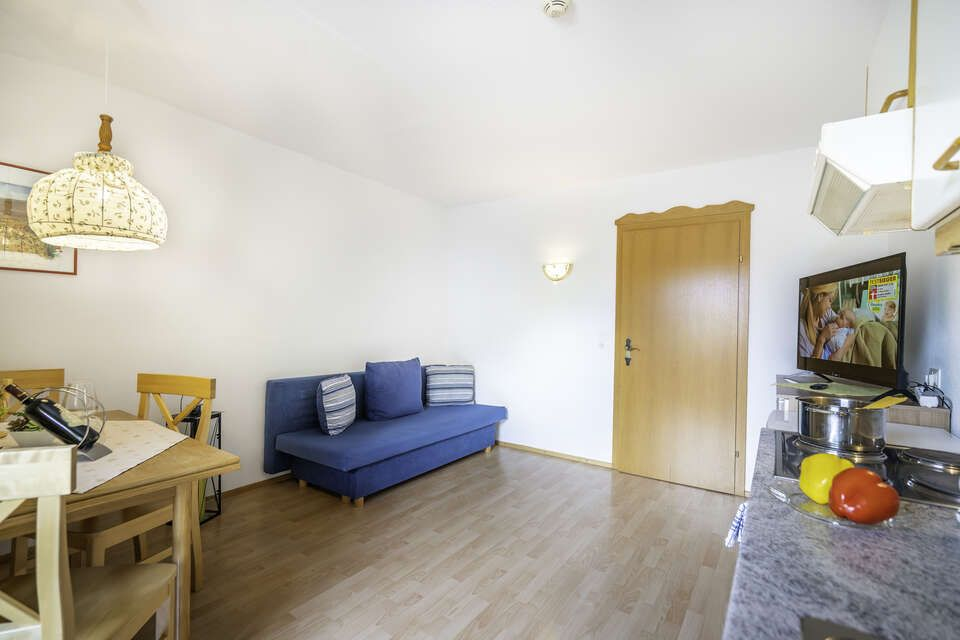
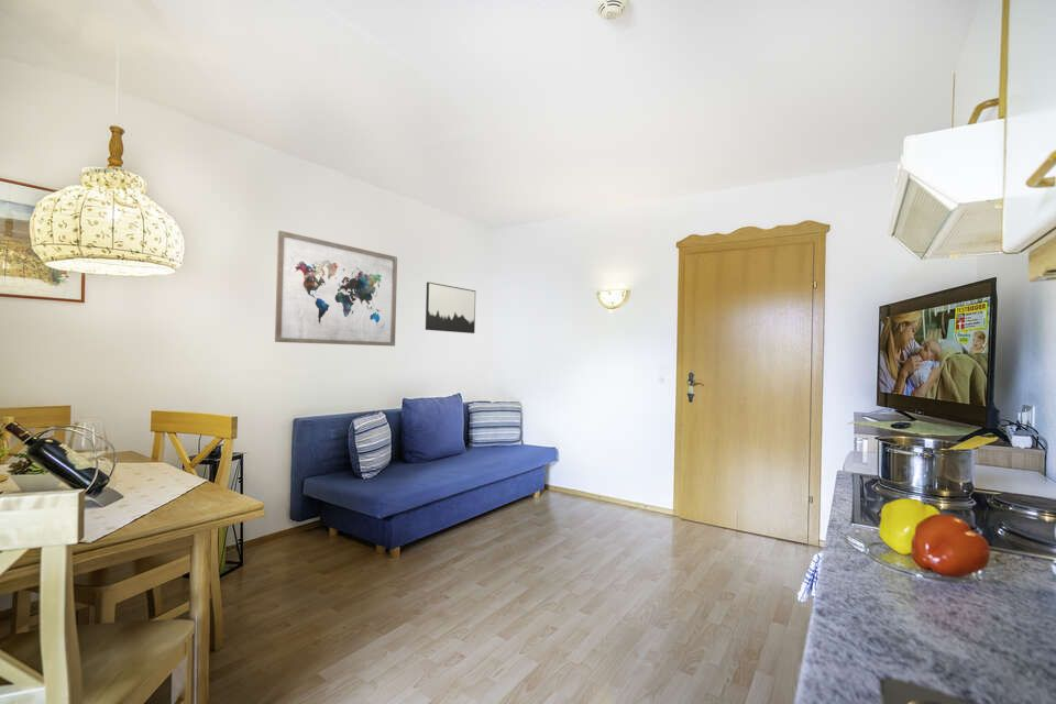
+ wall art (451, 309)
+ wall art (342, 295)
